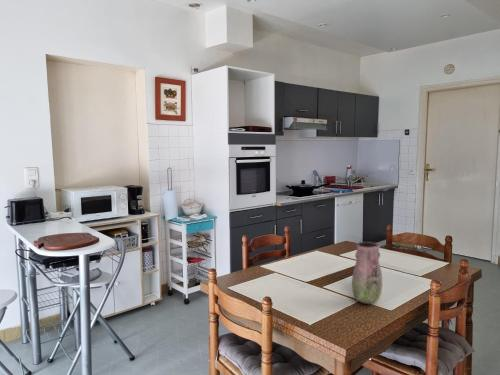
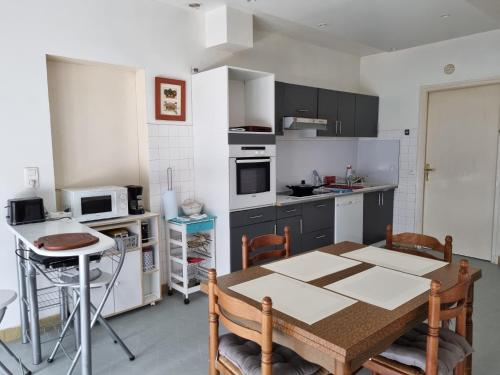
- vase (367, 273)
